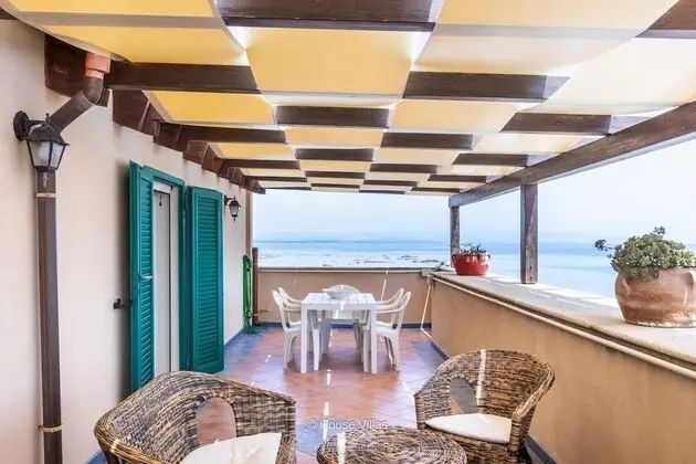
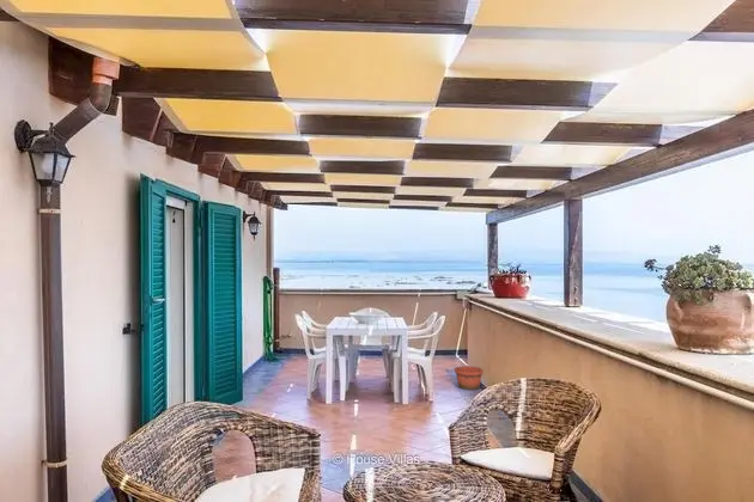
+ pot (468, 378)
